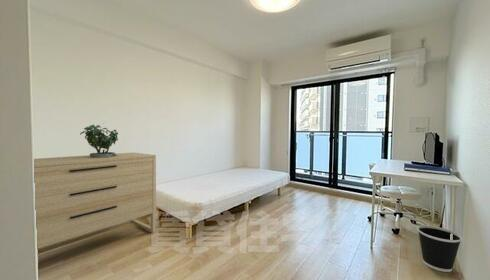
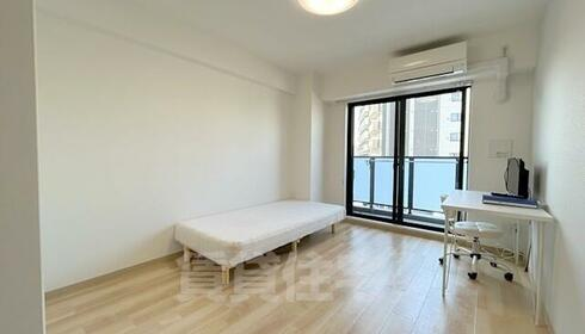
- wastebasket (437, 248)
- potted plant (100, 139)
- dresser (84, 203)
